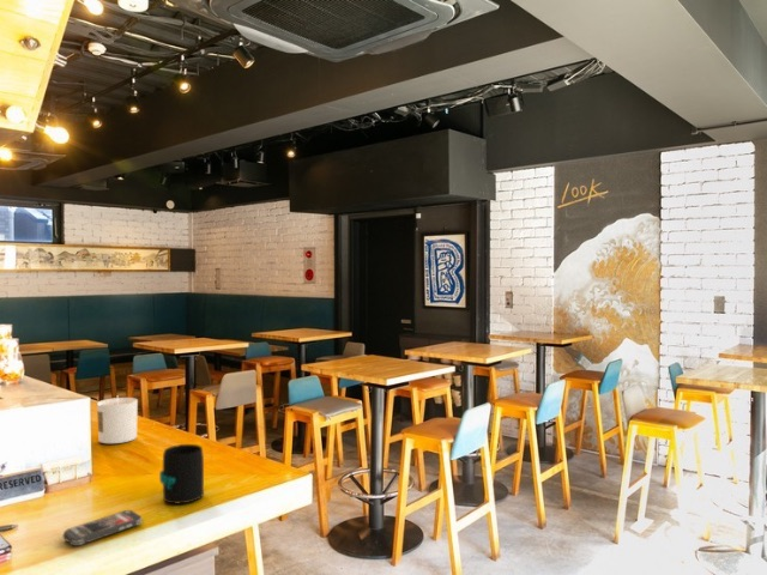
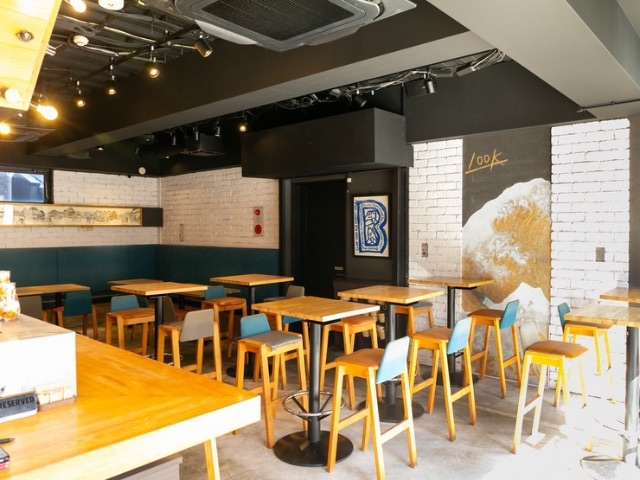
- candle (117, 416)
- mug (181, 471)
- smartphone (103, 526)
